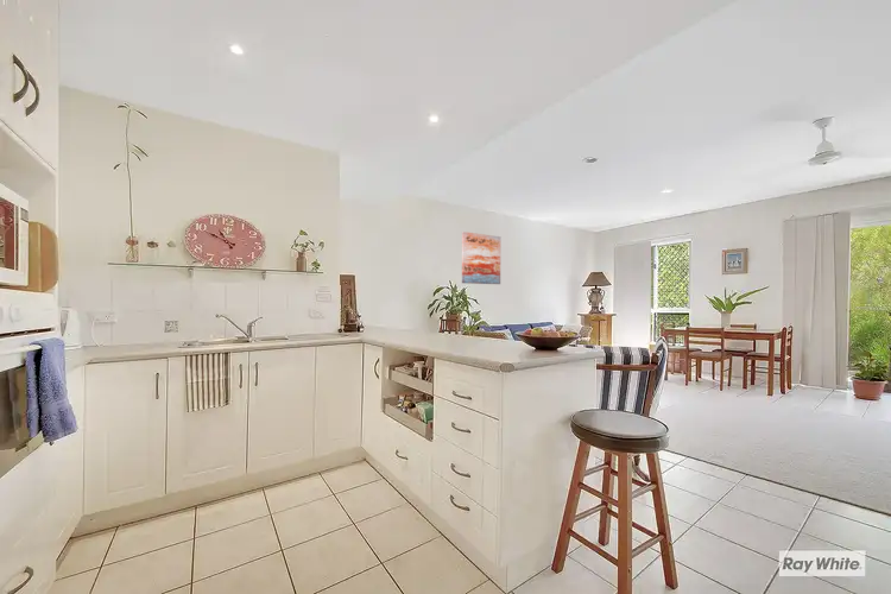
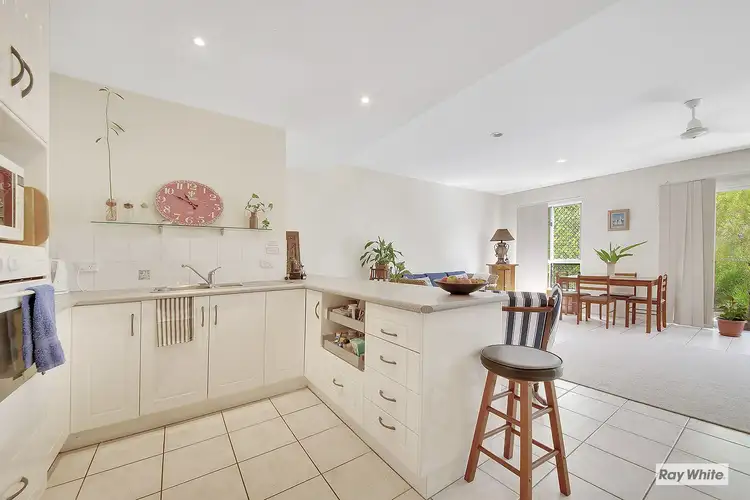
- wall art (481, 259)
